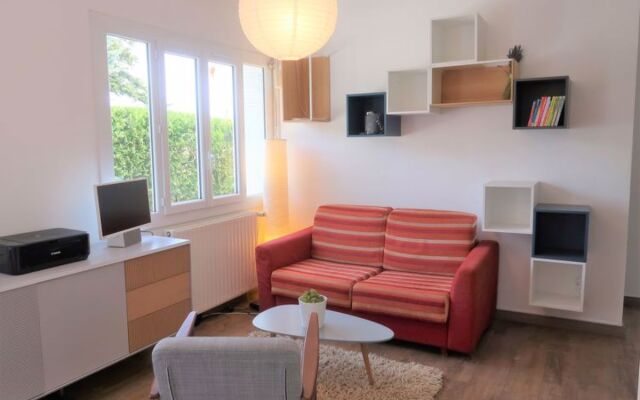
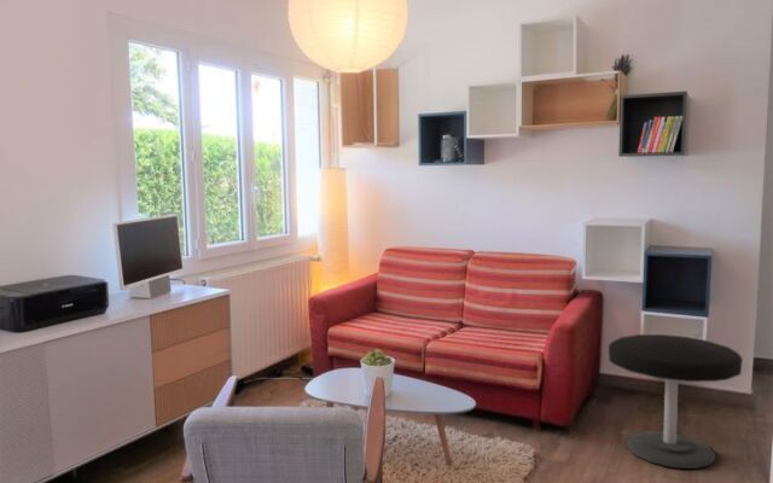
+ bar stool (670, 398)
